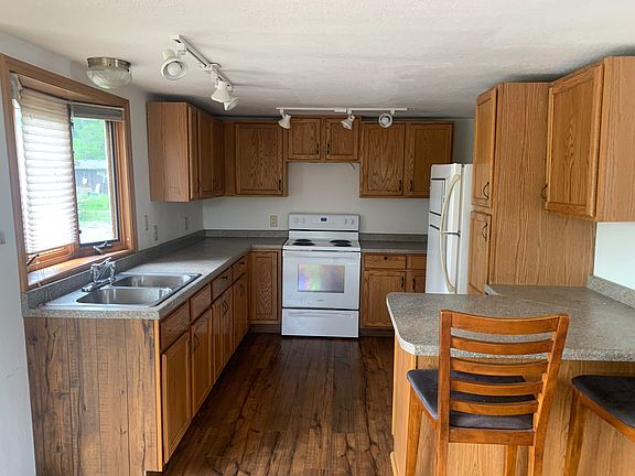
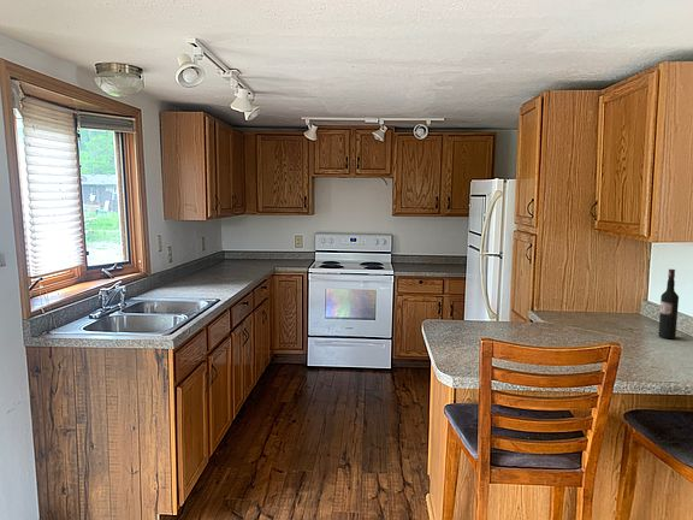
+ wine bottle (669, 303)
